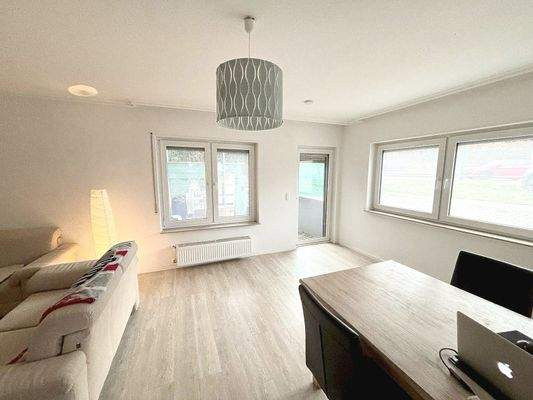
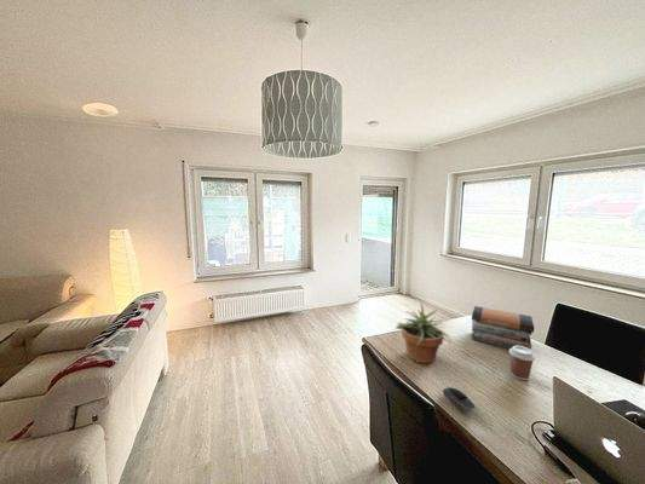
+ book stack (500, 328)
+ potted plant (424, 332)
+ coffee cup (520, 362)
+ computer mouse (457, 397)
